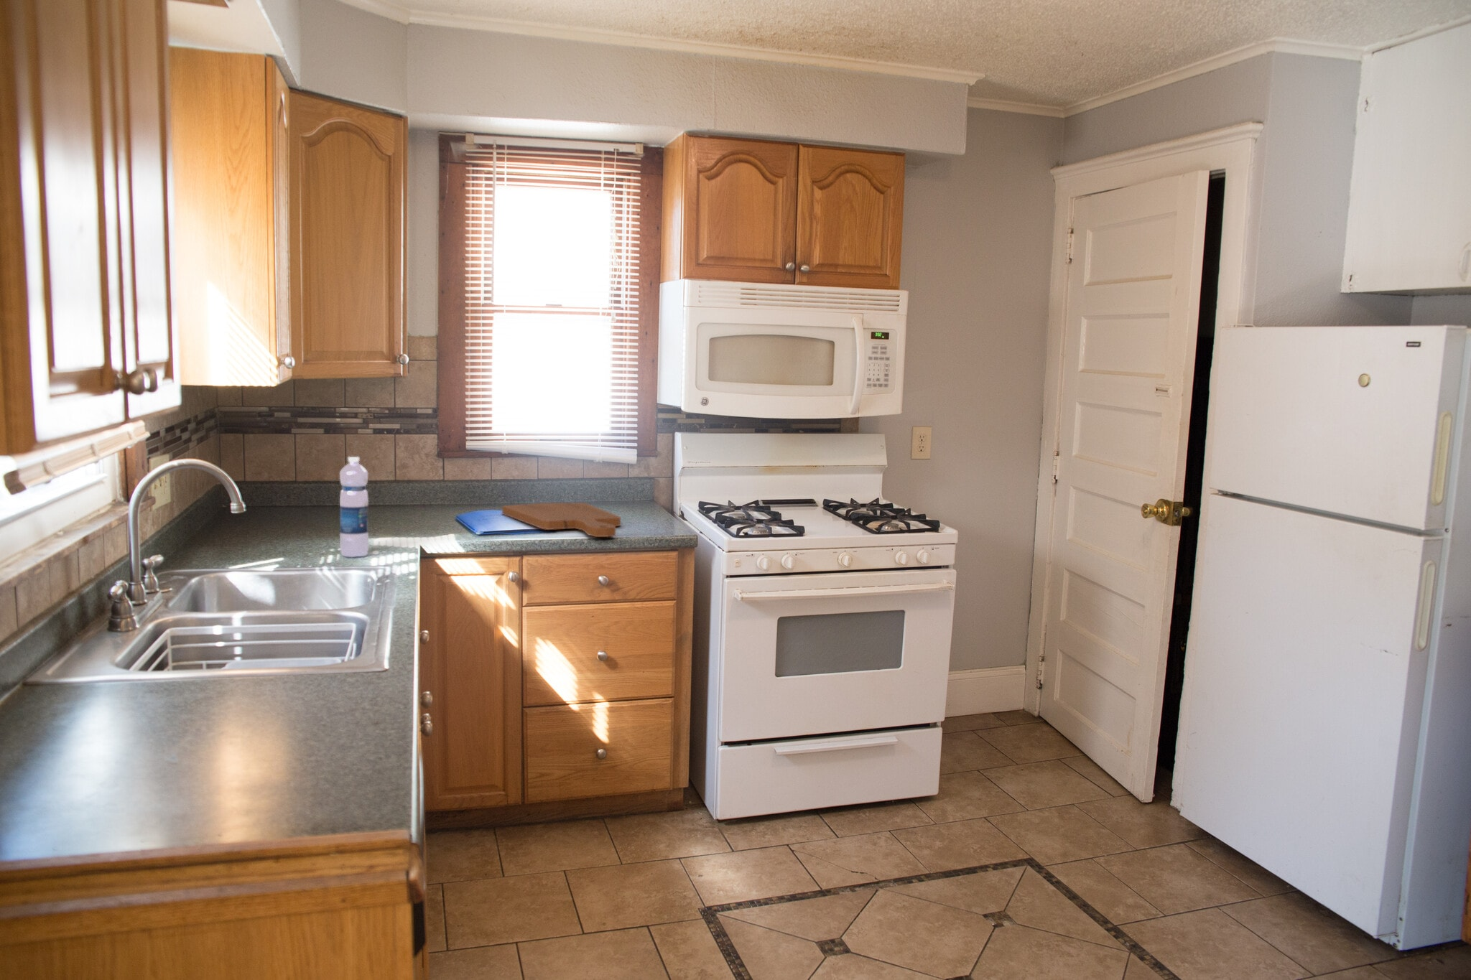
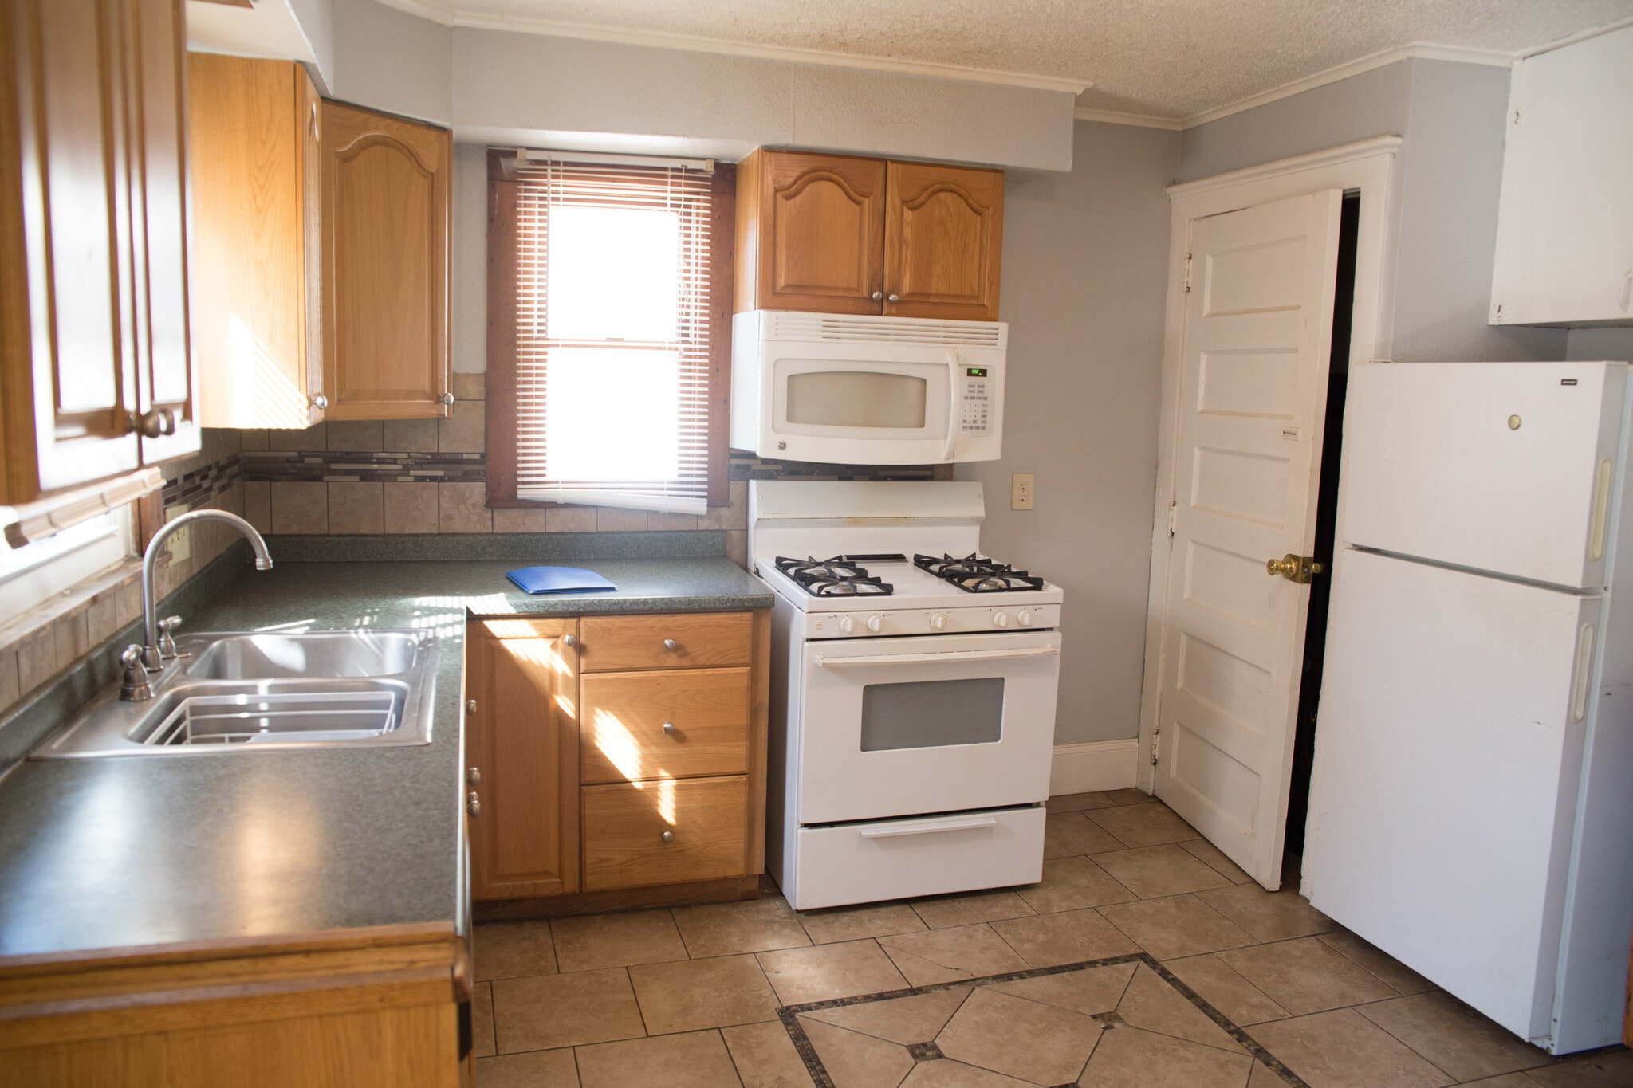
- water bottle (353, 506)
- cutting board (567, 516)
